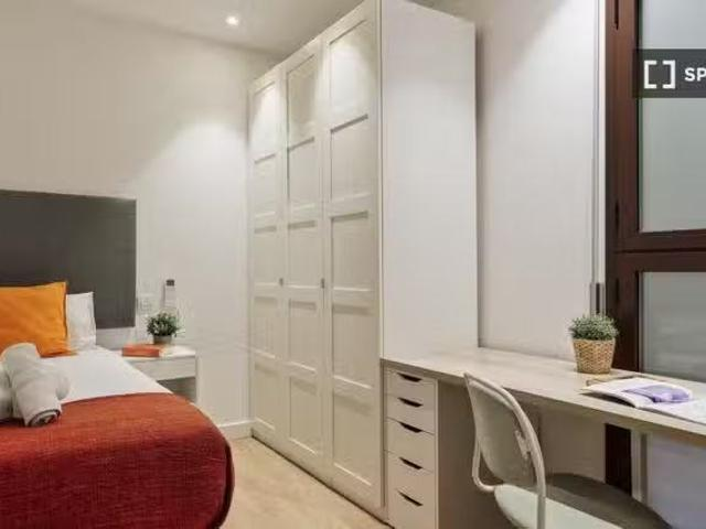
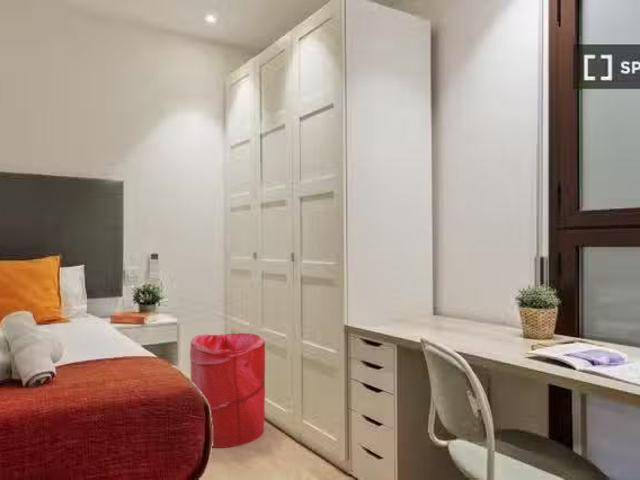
+ laundry hamper (228, 385)
